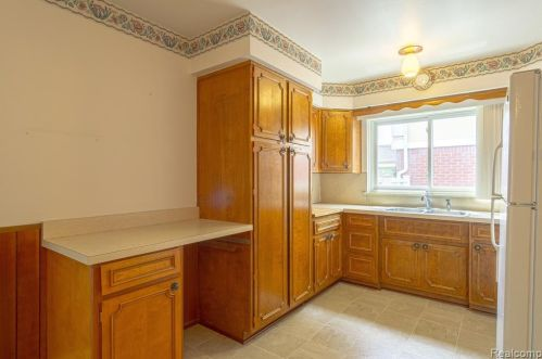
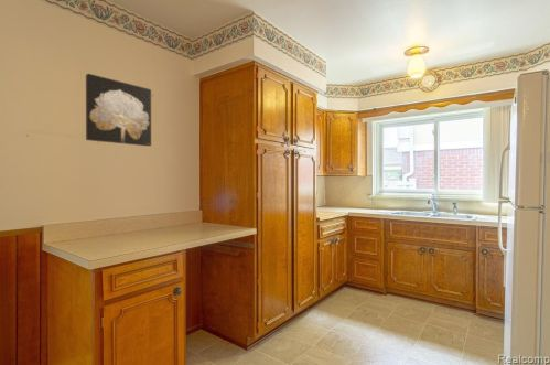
+ wall art (120, 112)
